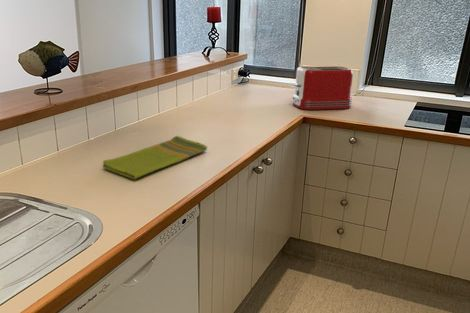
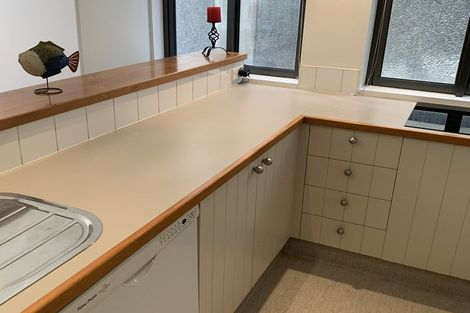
- dish towel (158, 155)
- toaster (323, 87)
